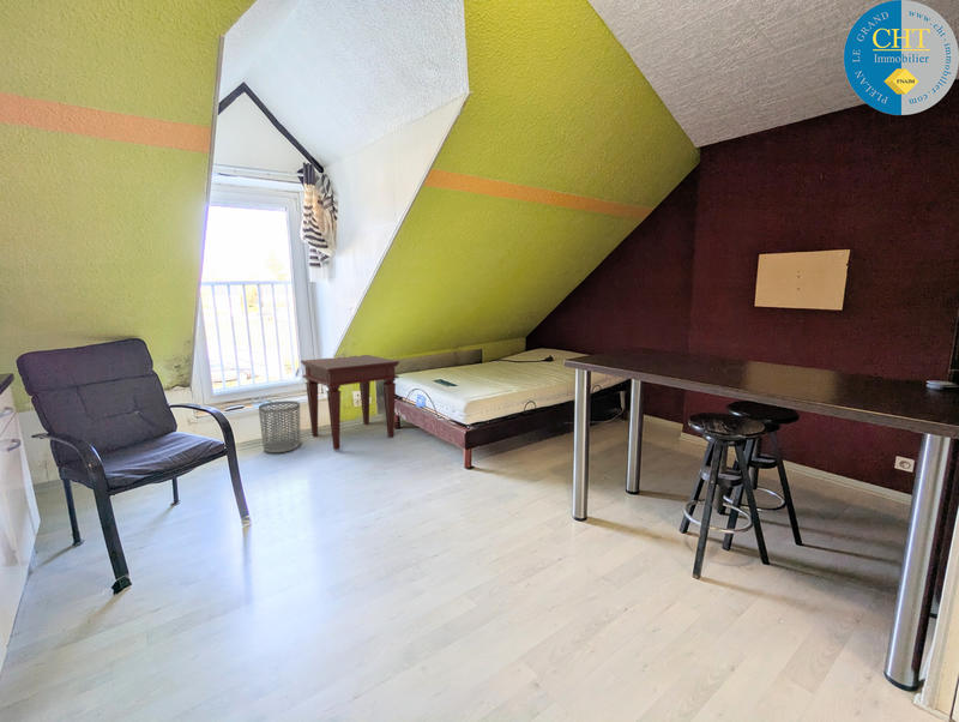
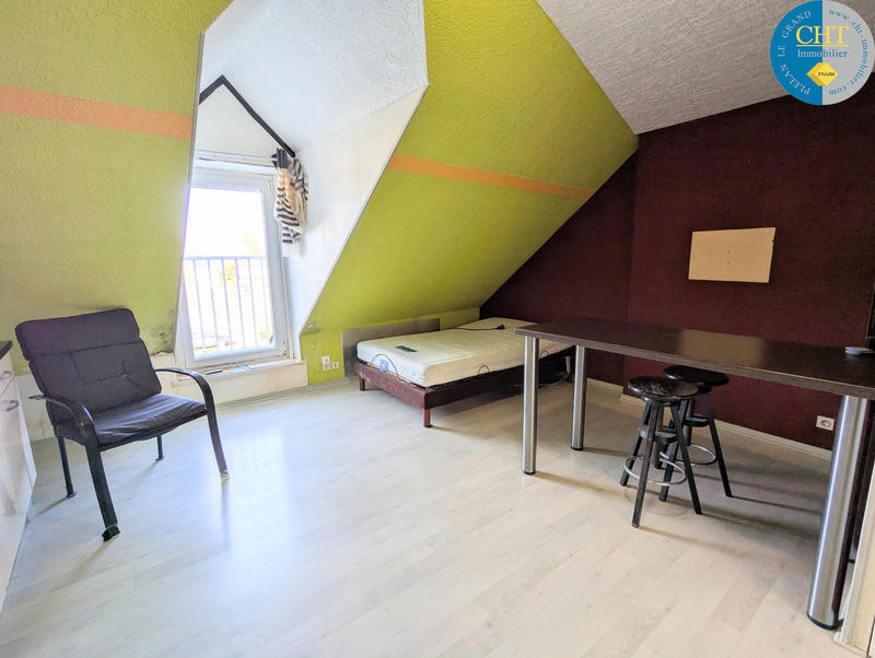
- waste bin (281, 426)
- side table (361, 398)
